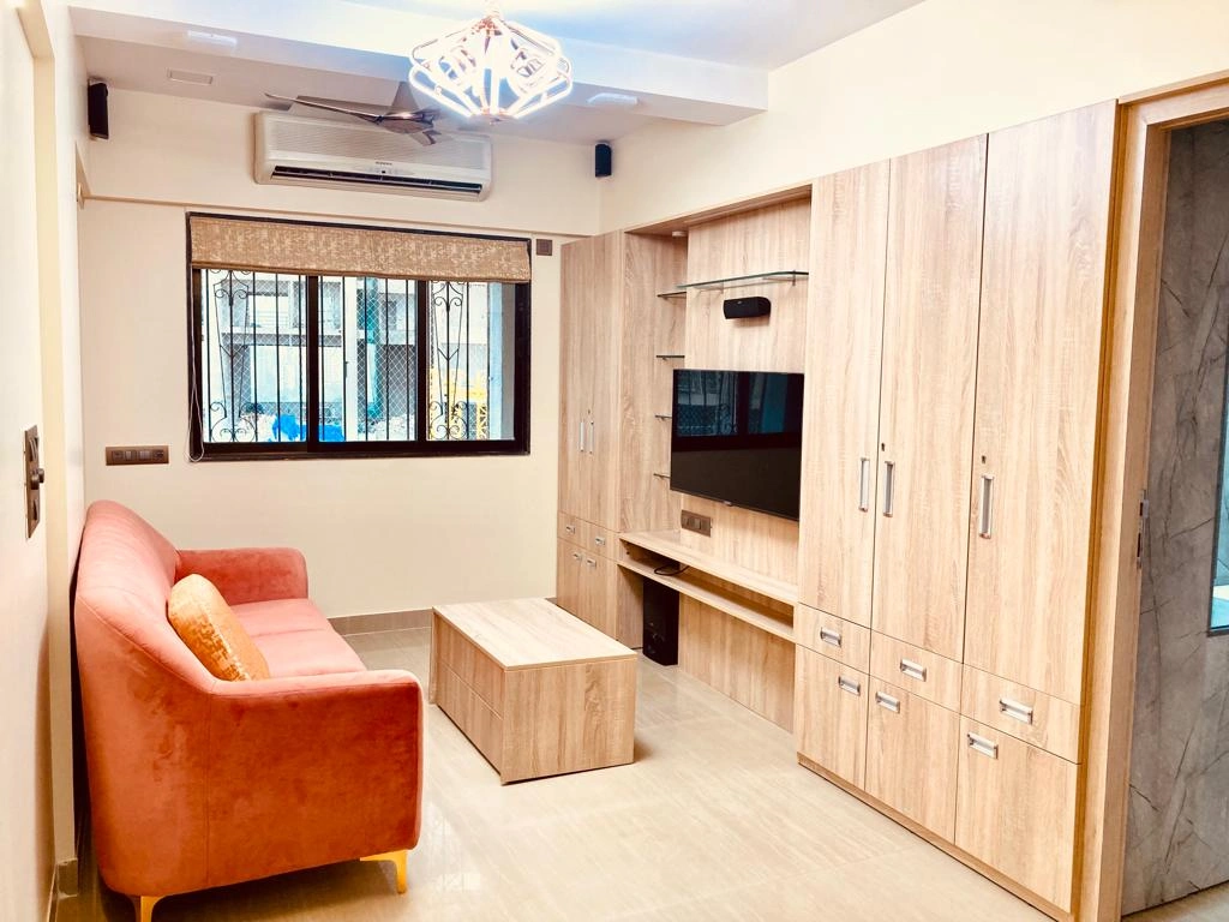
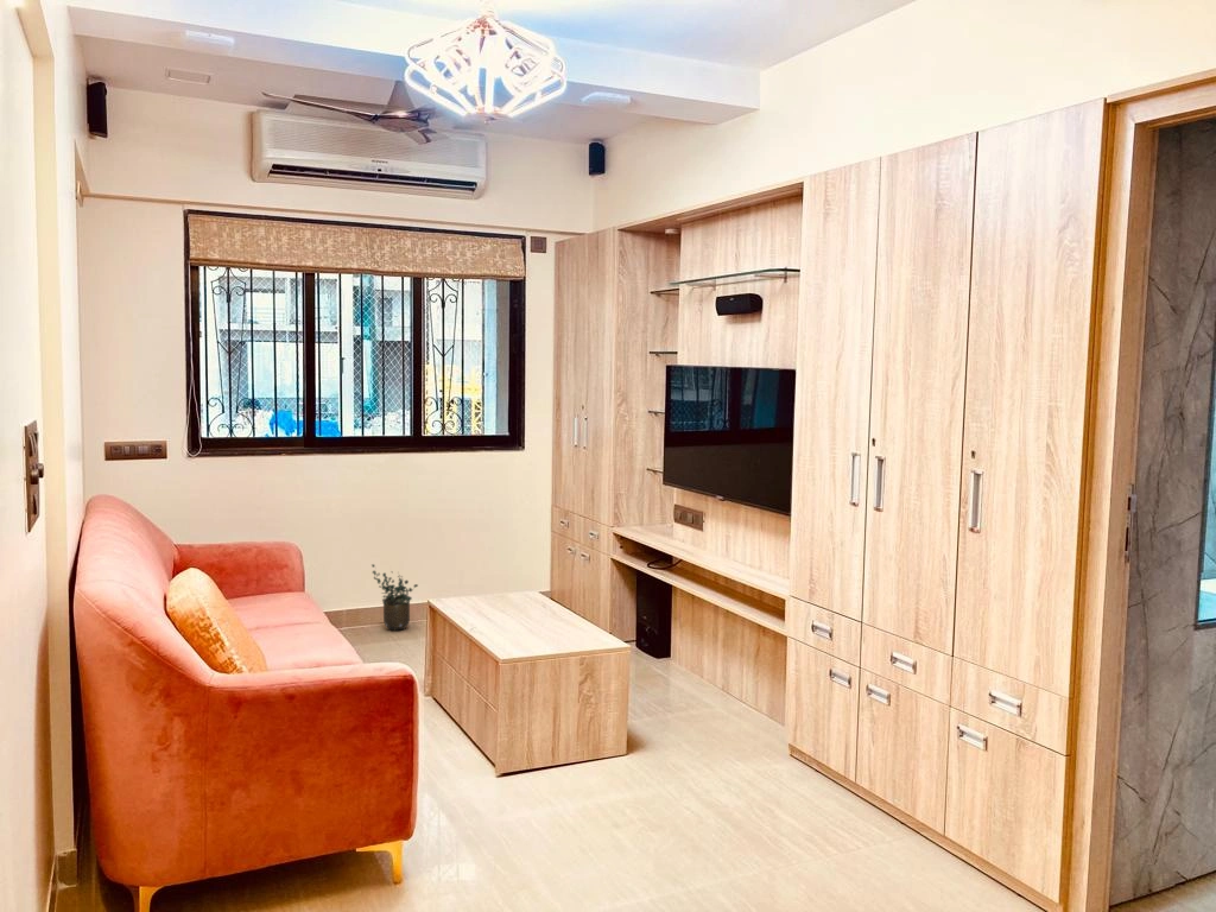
+ potted plant (393, 596)
